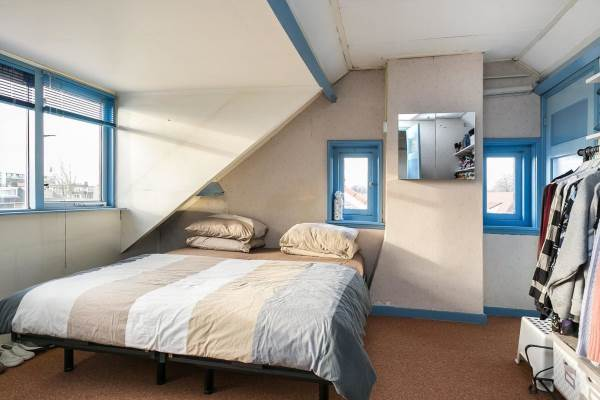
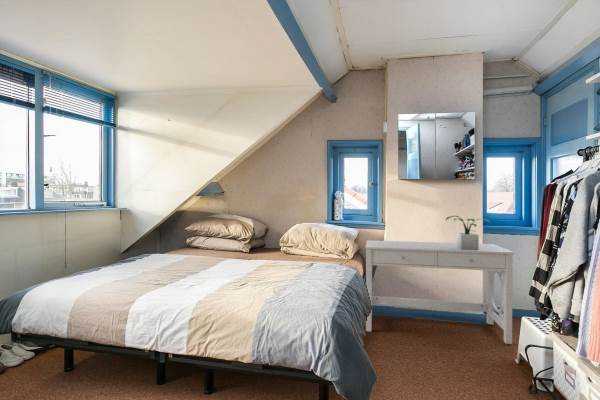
+ desk (431, 300)
+ potted plant (465, 231)
